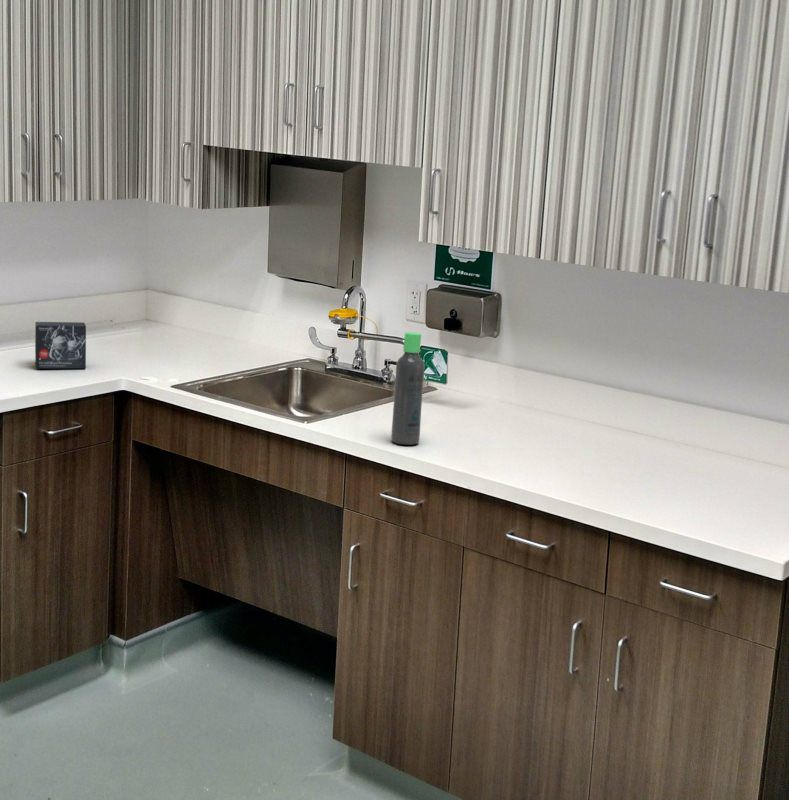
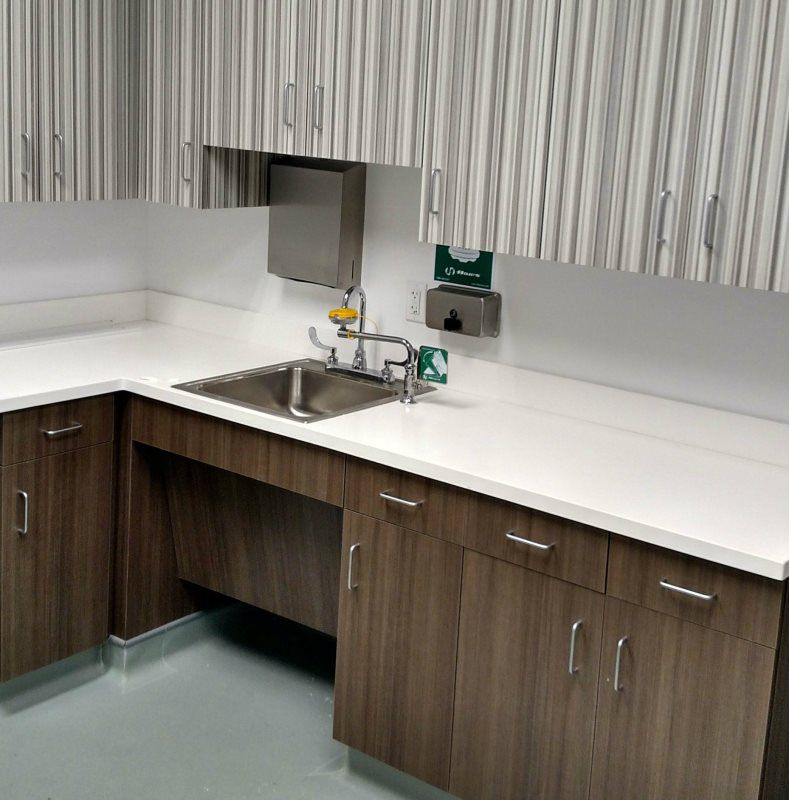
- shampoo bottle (408, 388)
- small box (60, 345)
